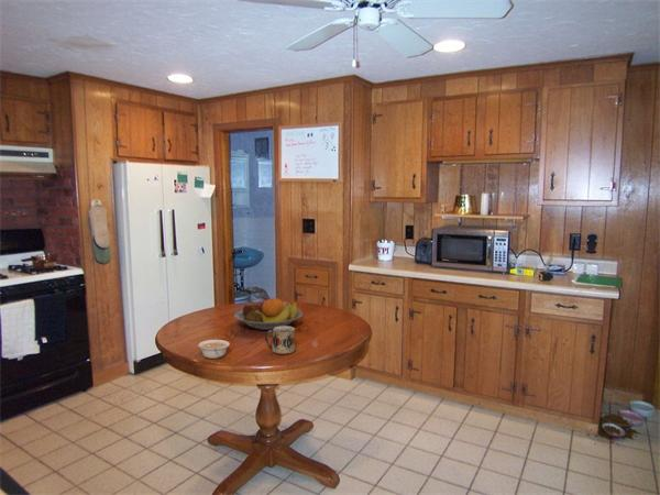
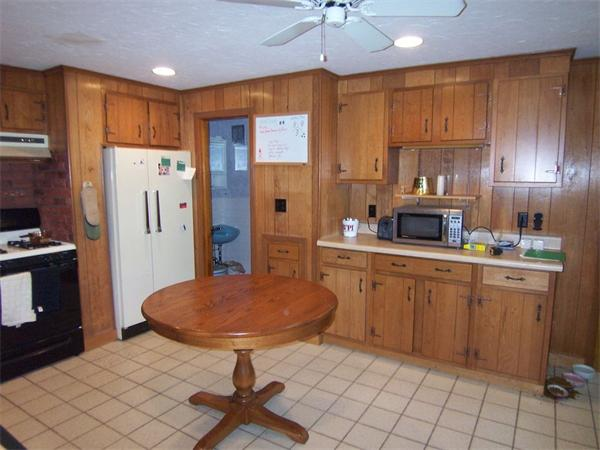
- legume (215, 349)
- fruit bowl (268, 310)
- mug (282, 339)
